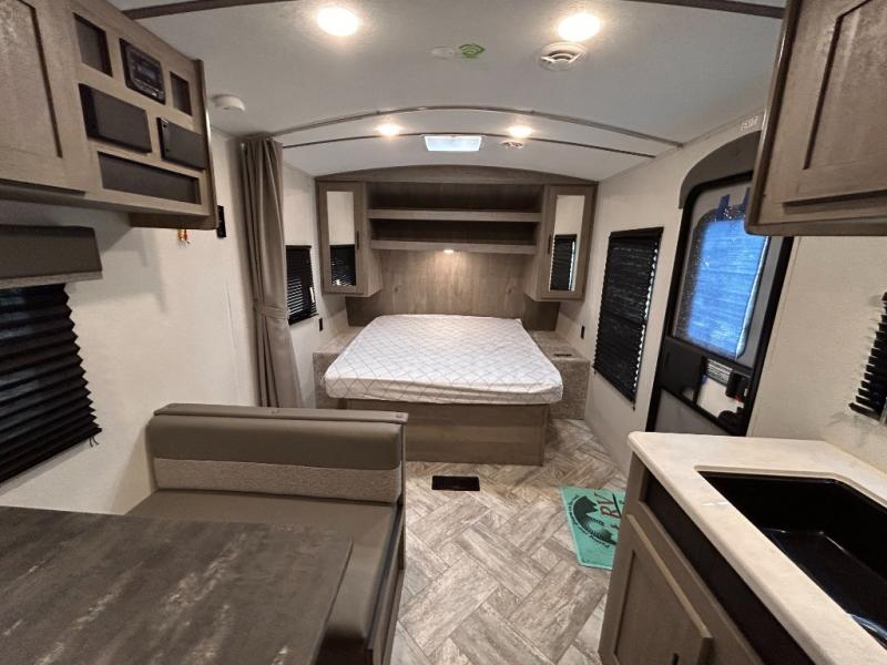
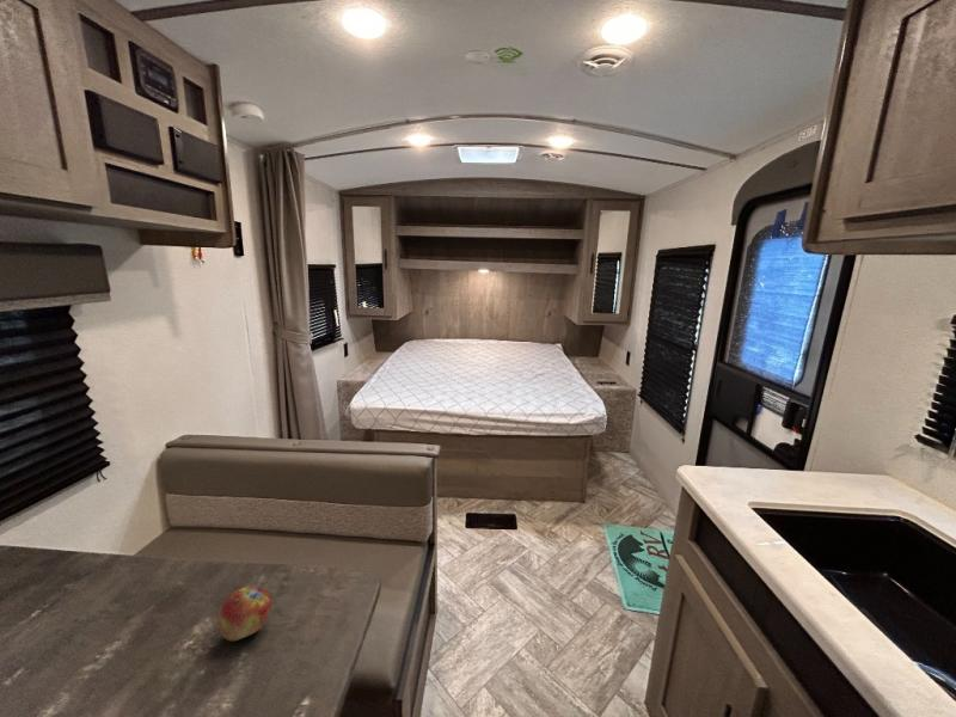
+ fruit (245, 611)
